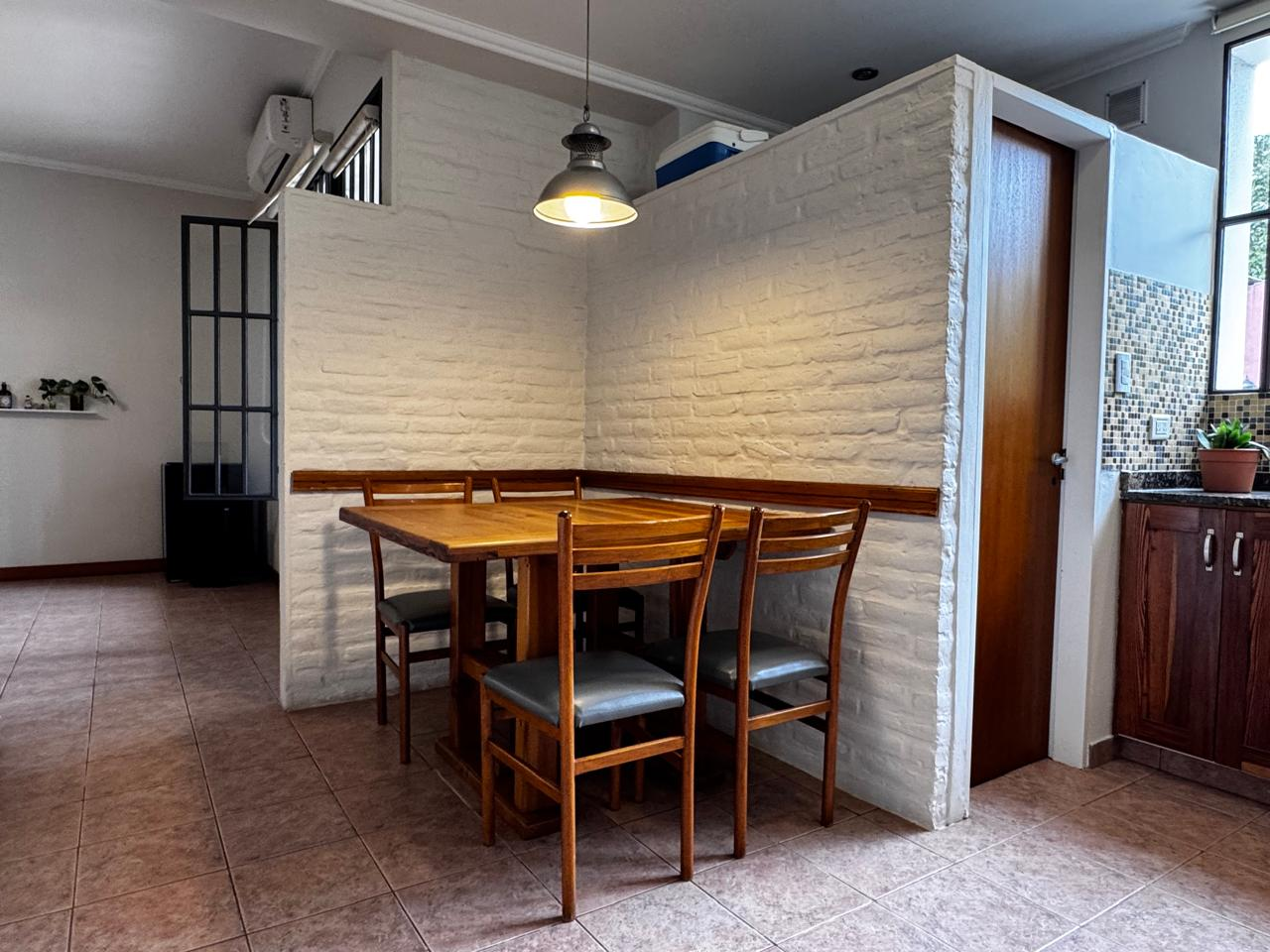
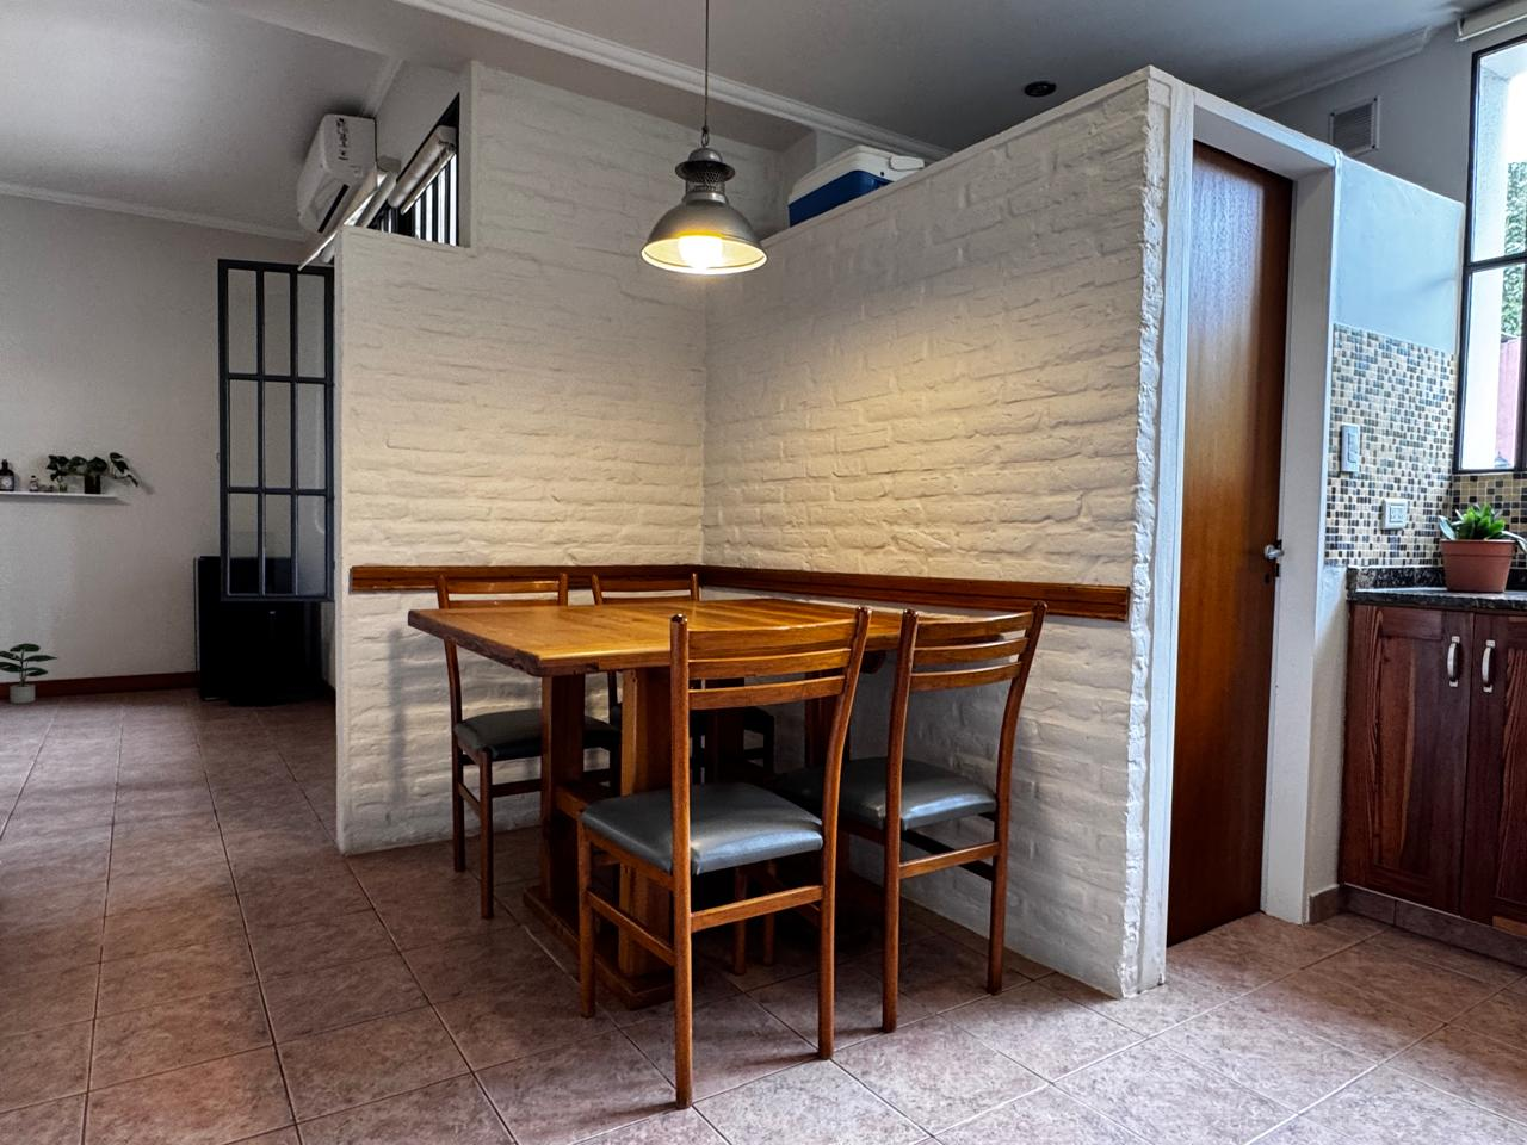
+ potted plant (25, 672)
